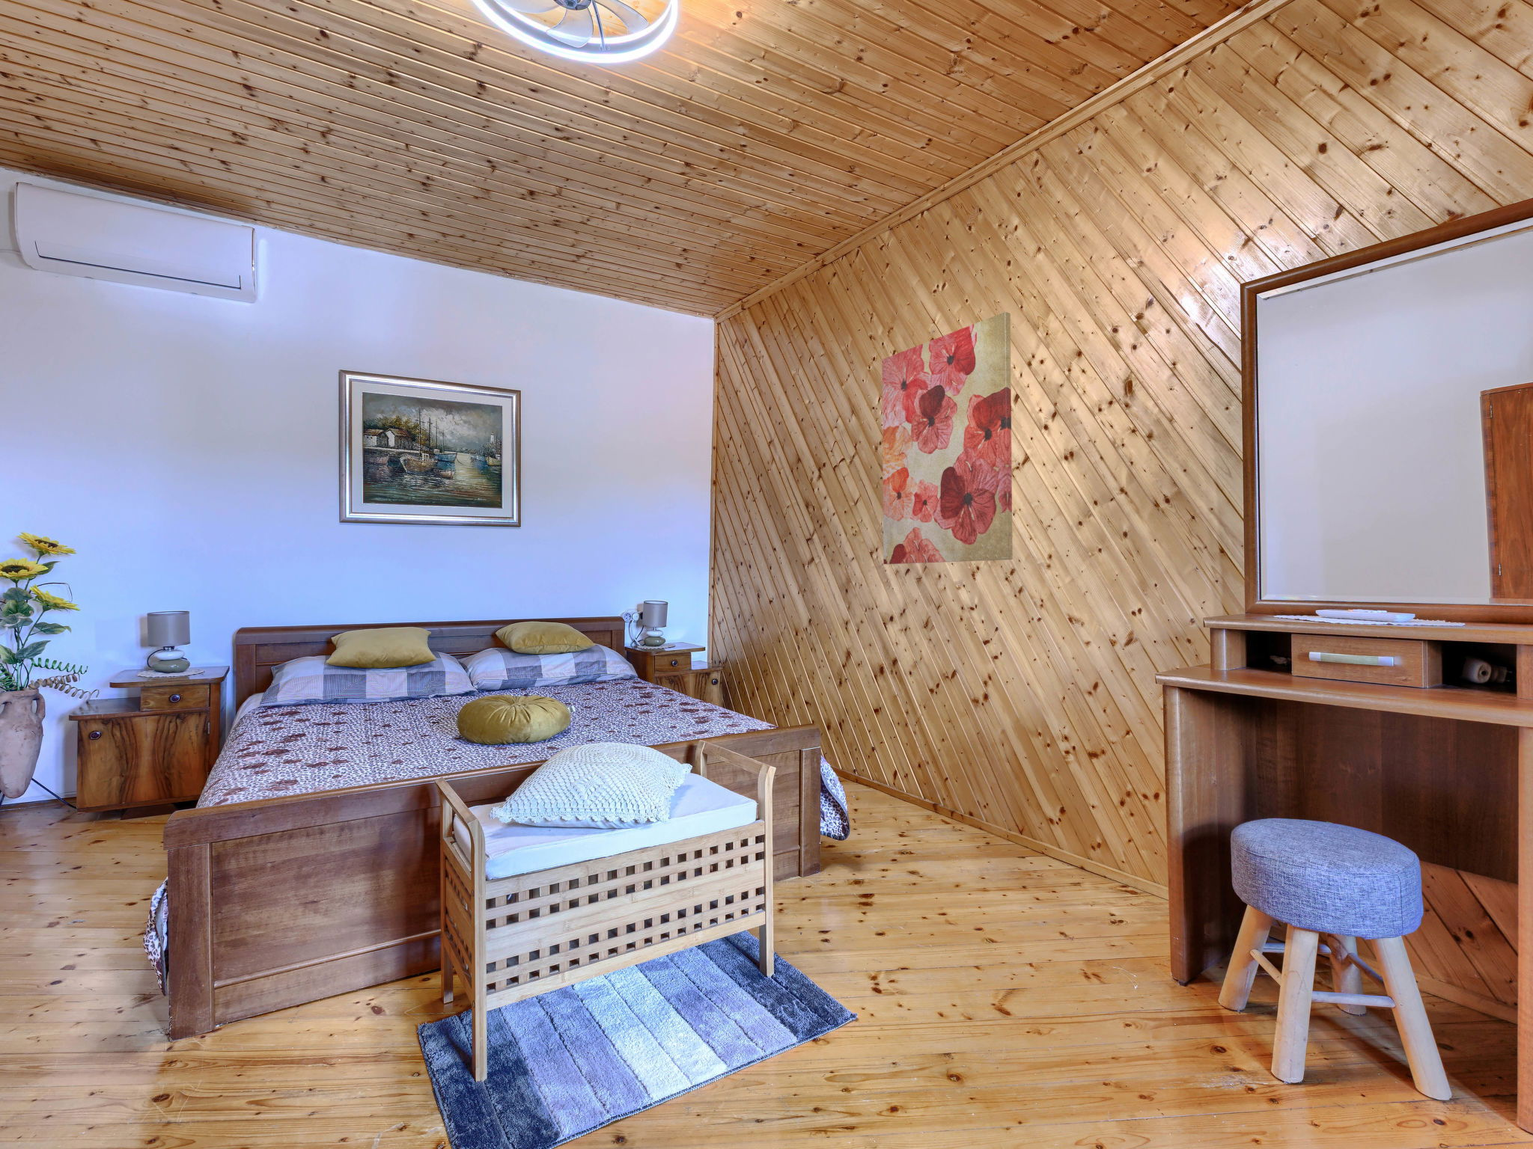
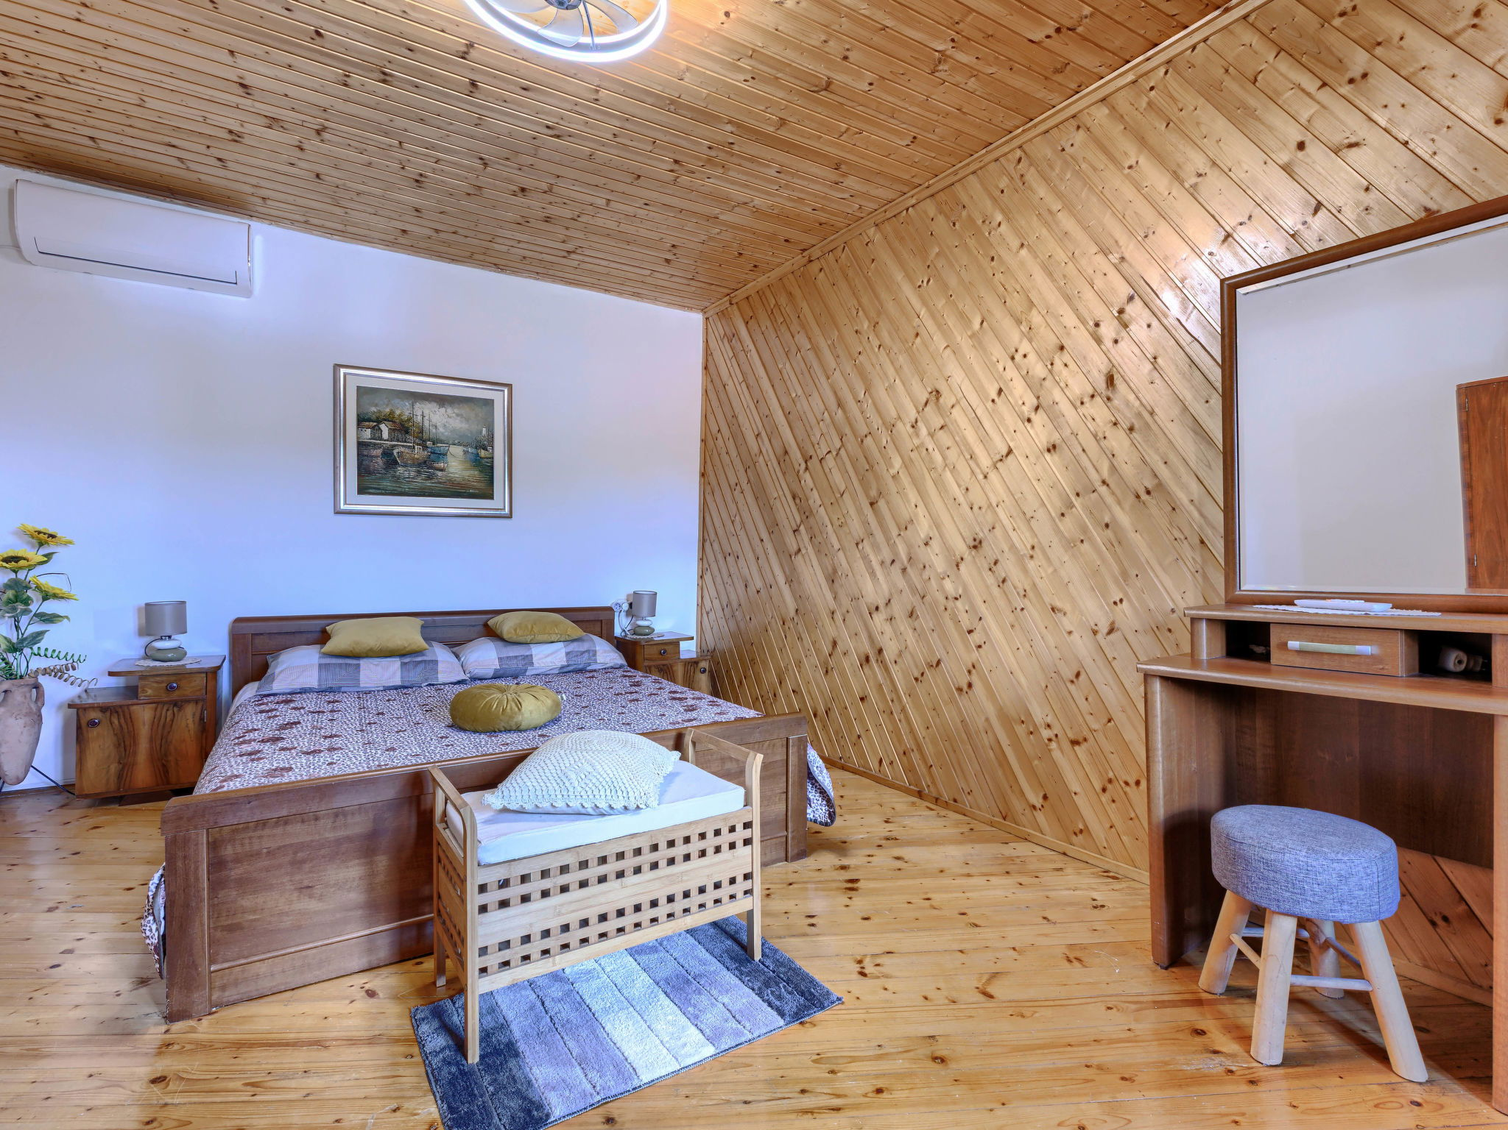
- wall art (940, 449)
